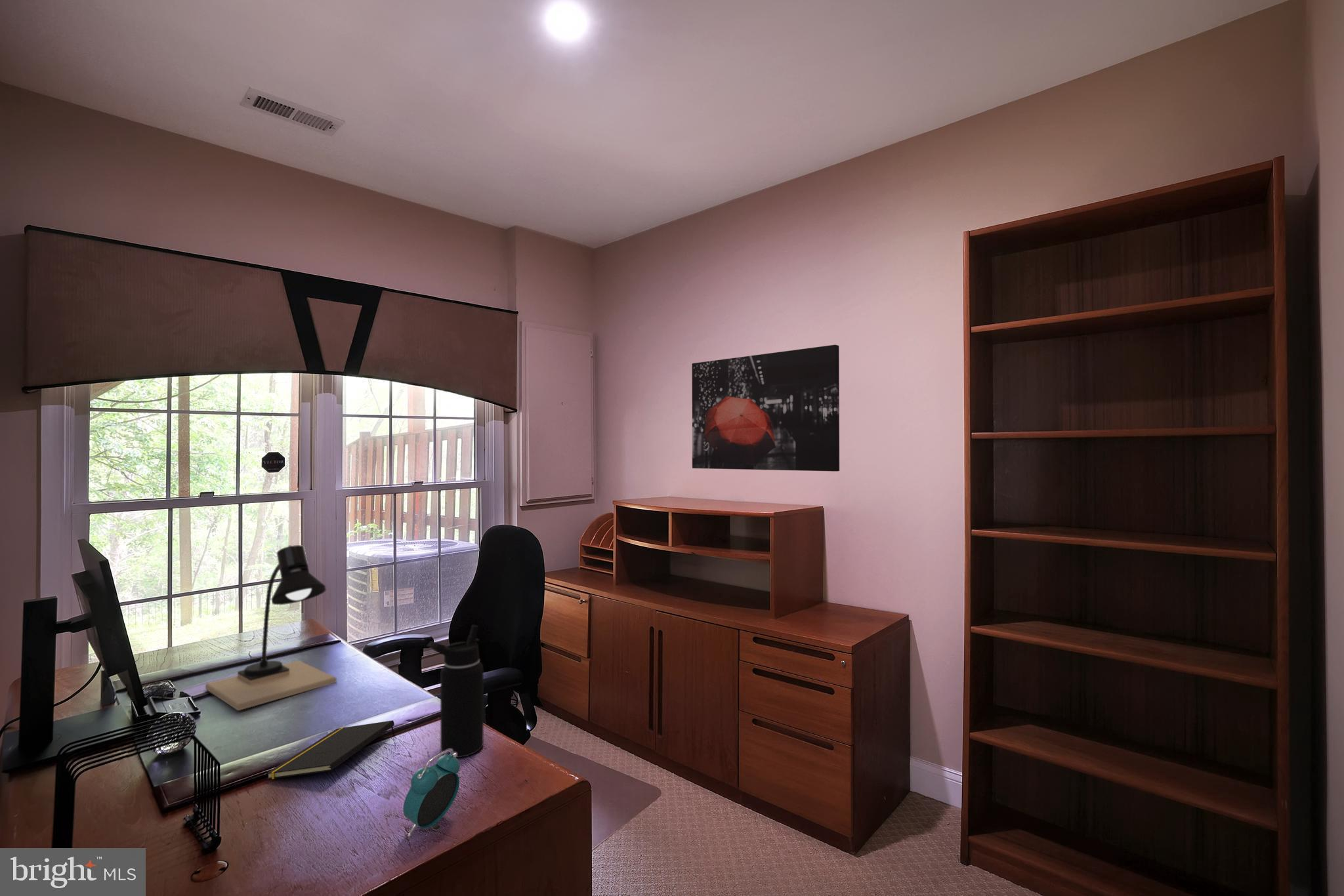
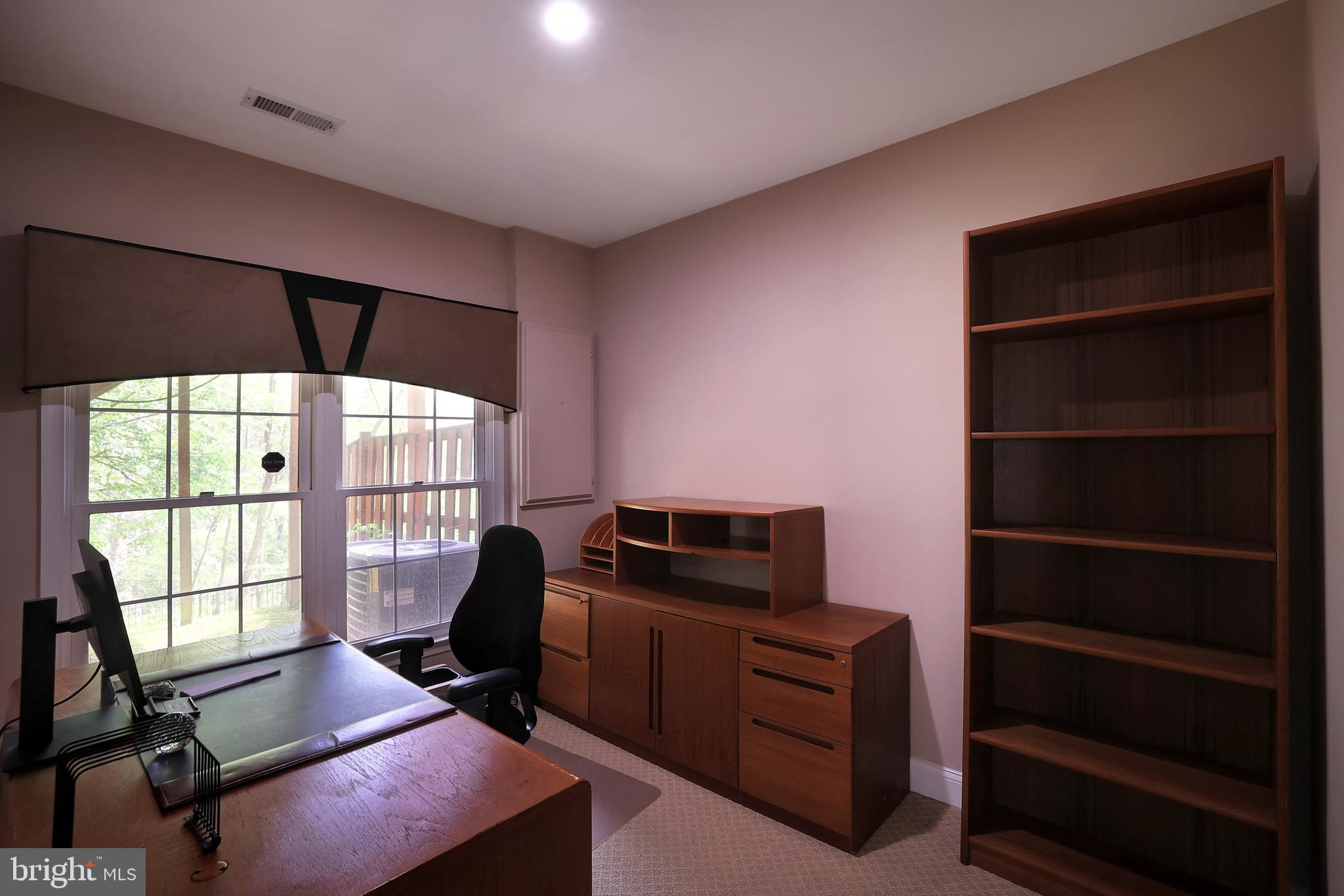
- notepad (334, 748)
- alarm clock (433, 789)
- desk lamp (268, 616)
- wall art (759, 412)
- water bottle (456, 689)
